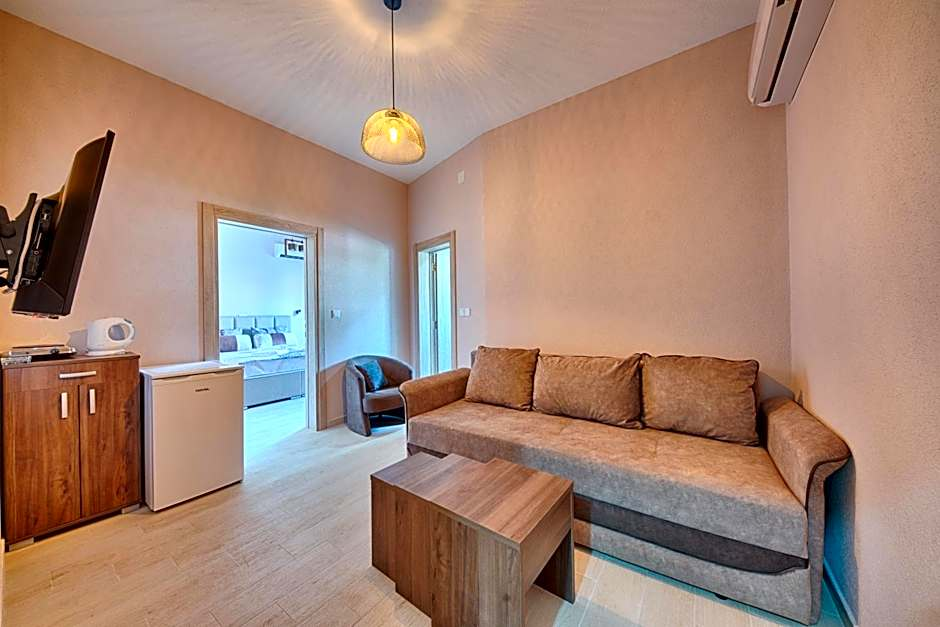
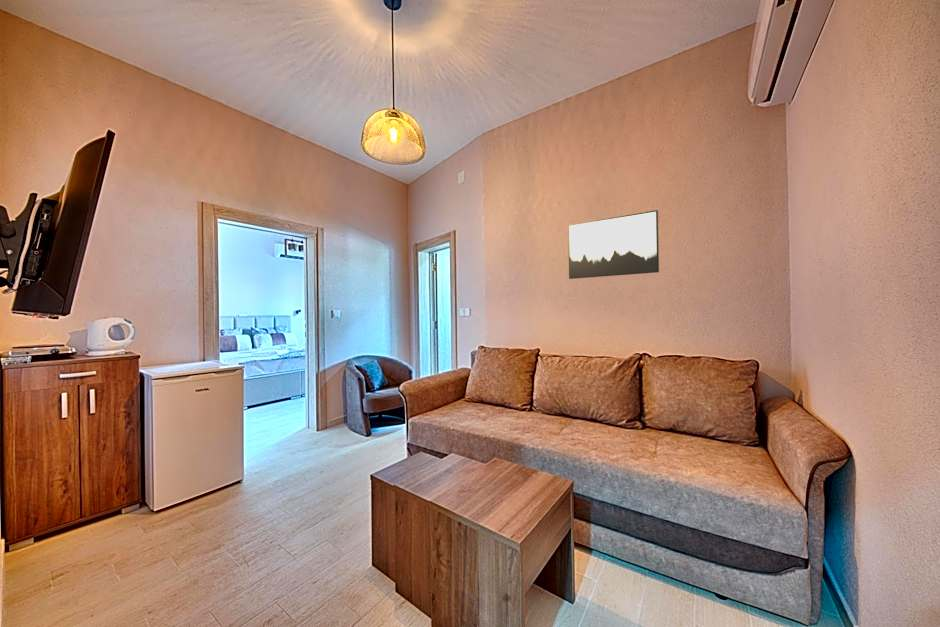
+ wall art (610, 247)
